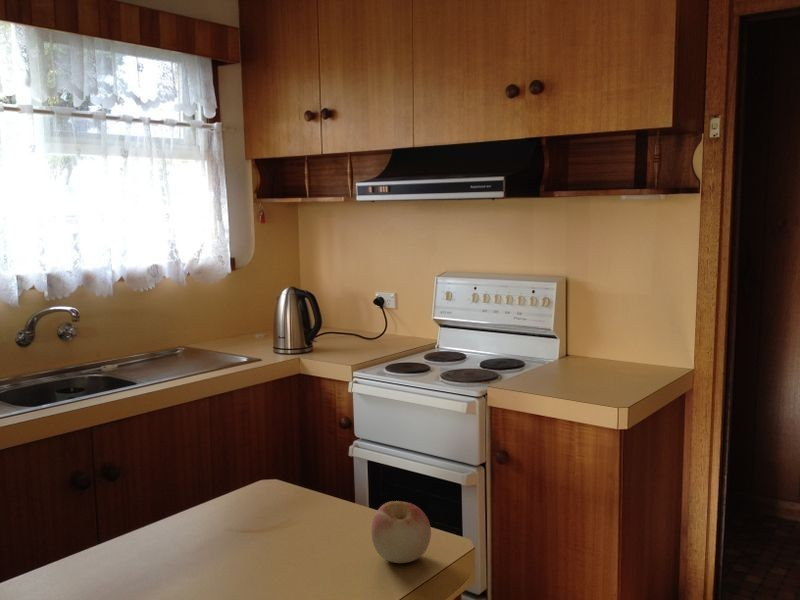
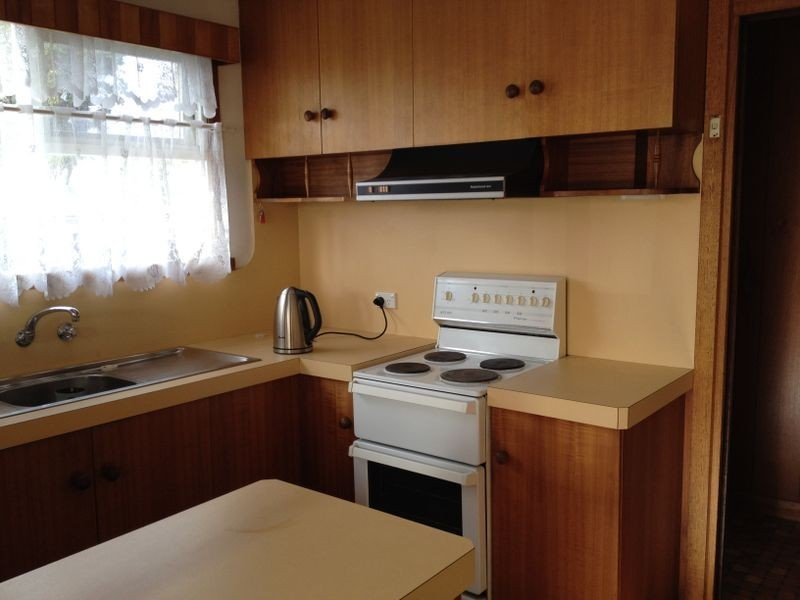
- apple (400, 531)
